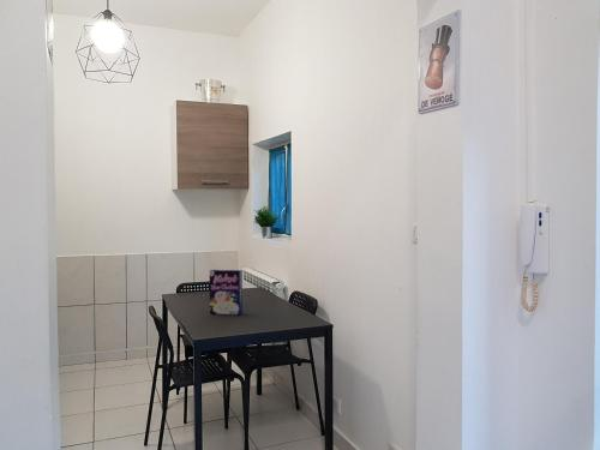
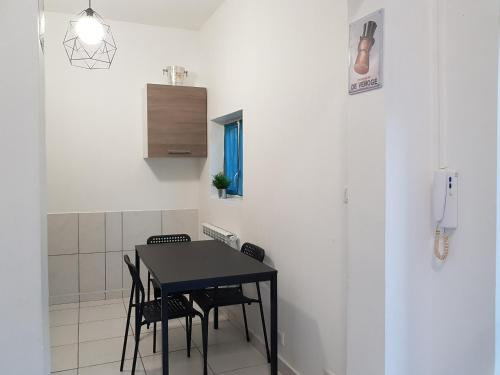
- cereal box (226, 292)
